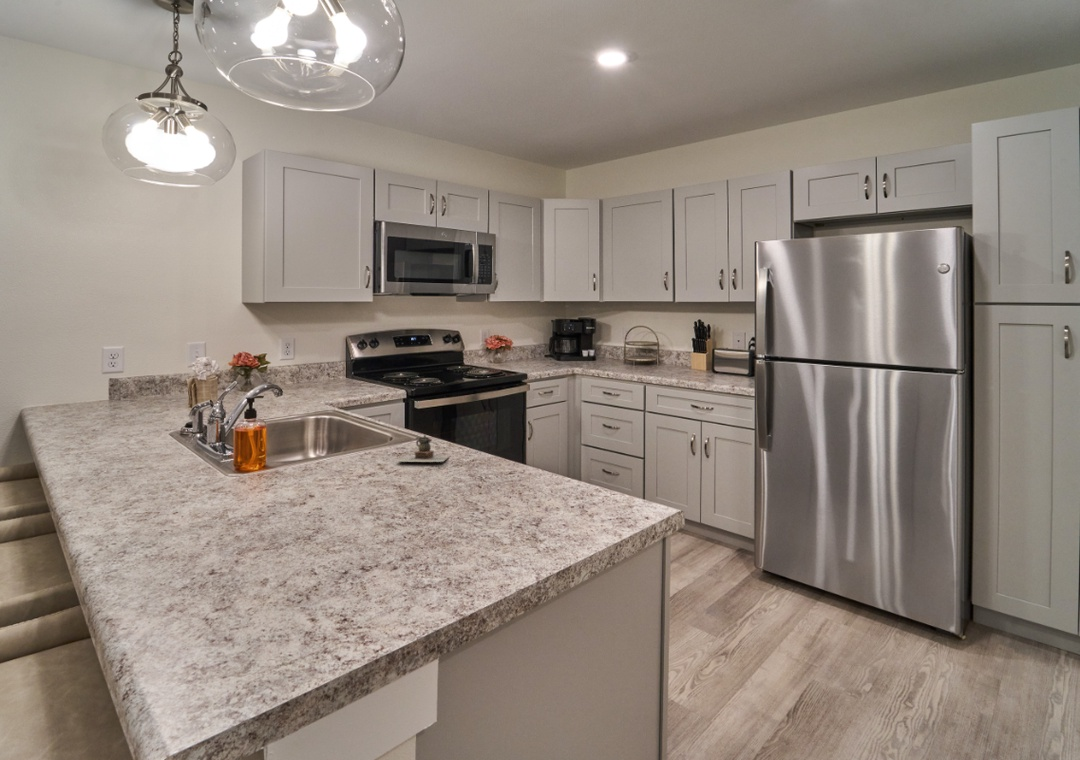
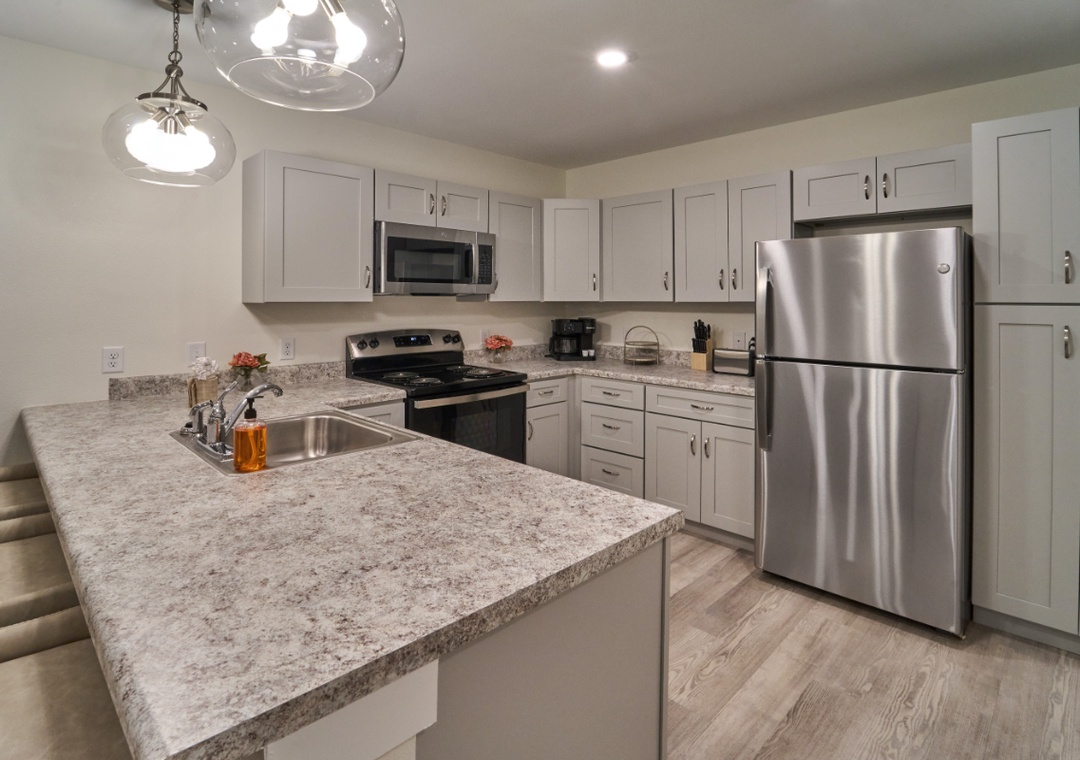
- teapot (424, 446)
